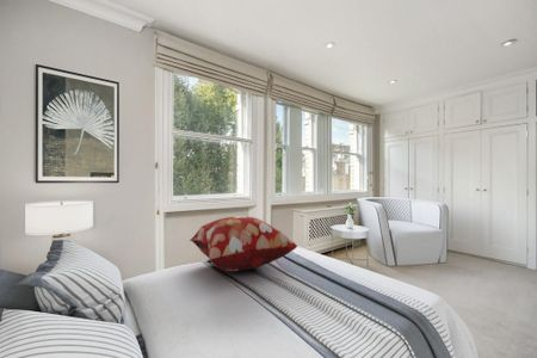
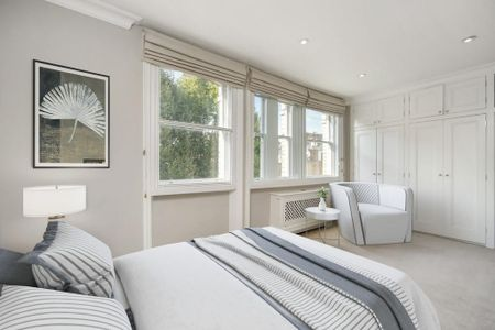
- decorative pillow (240, 242)
